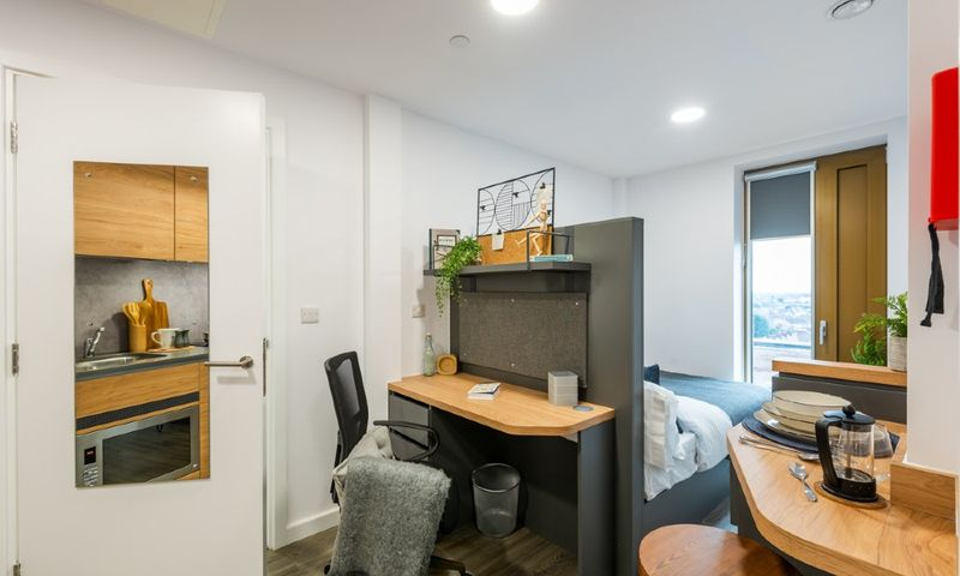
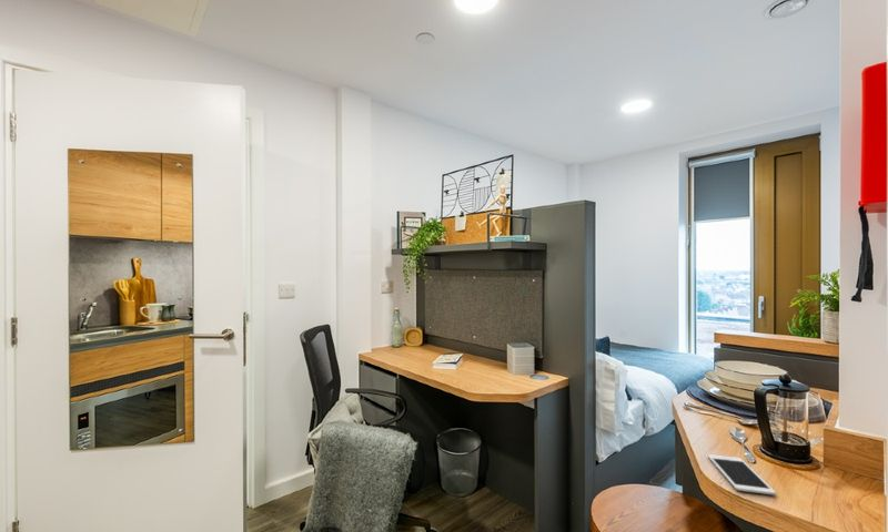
+ cell phone (738, 472)
